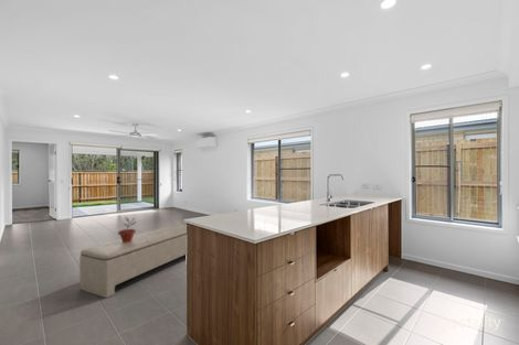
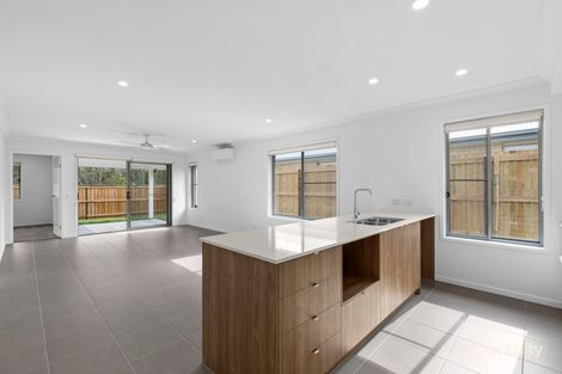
- potted plant (127, 228)
- bench (149, 252)
